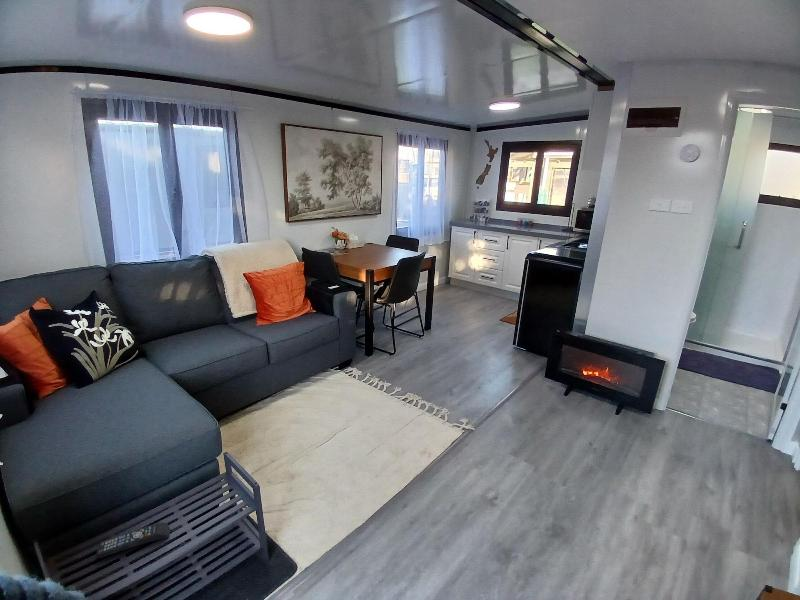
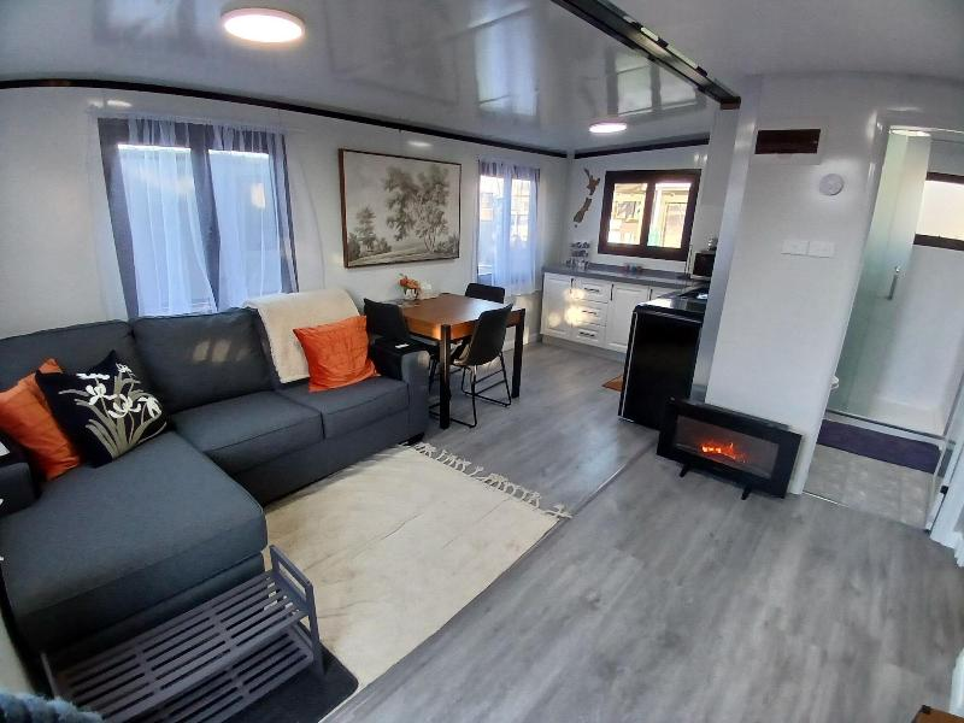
- remote control (134, 539)
